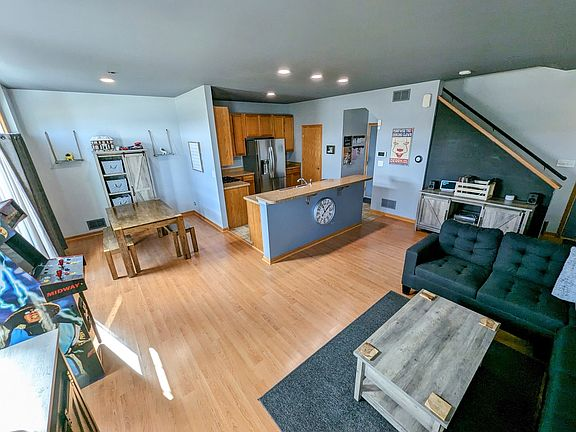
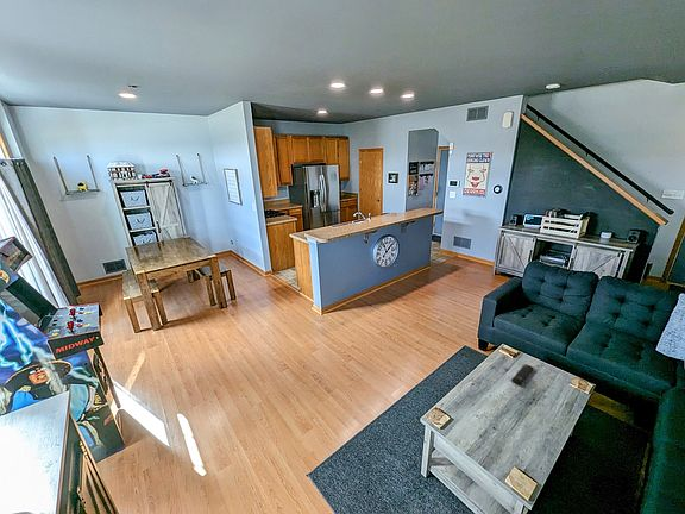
+ remote control (522, 374)
